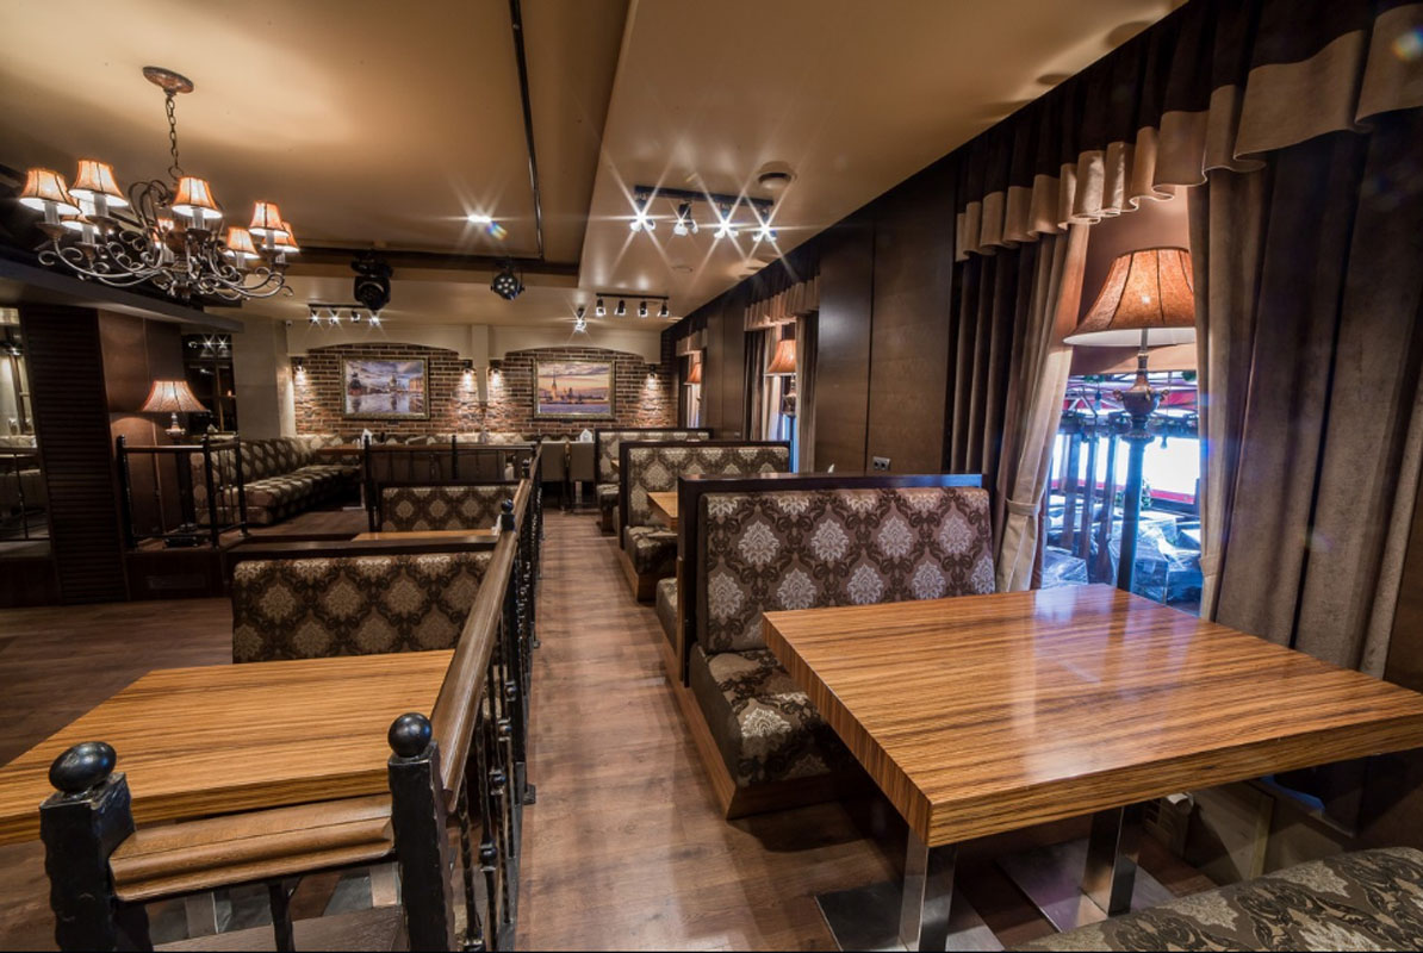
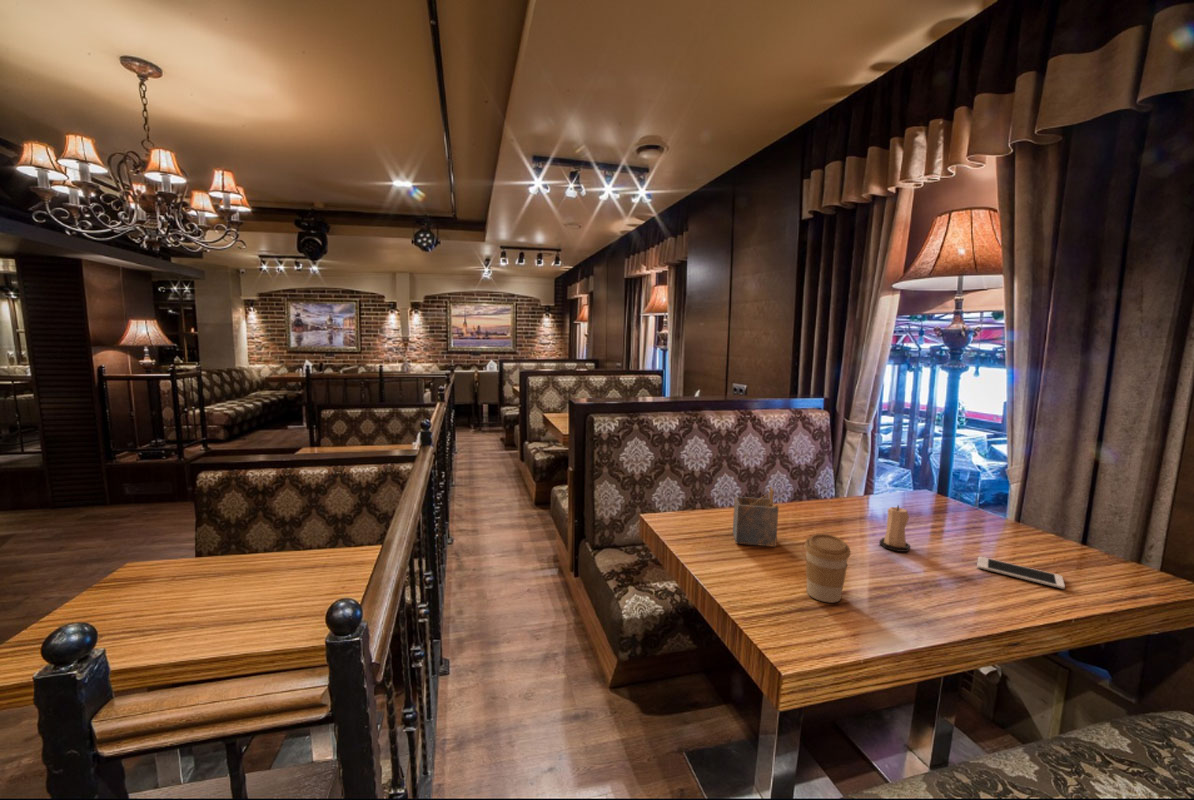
+ cell phone (1018, 571)
+ candle (896, 525)
+ napkin holder (755, 514)
+ coffee cup (825, 567)
